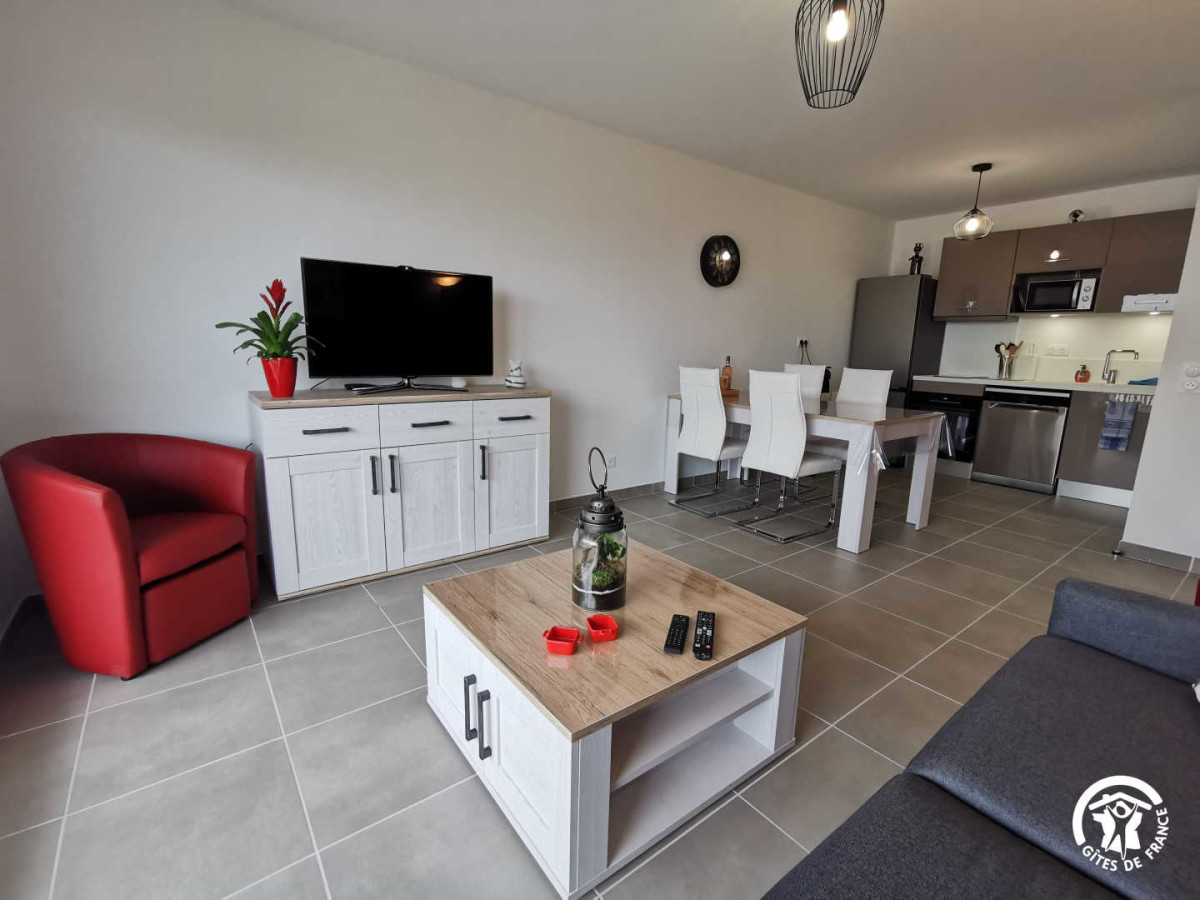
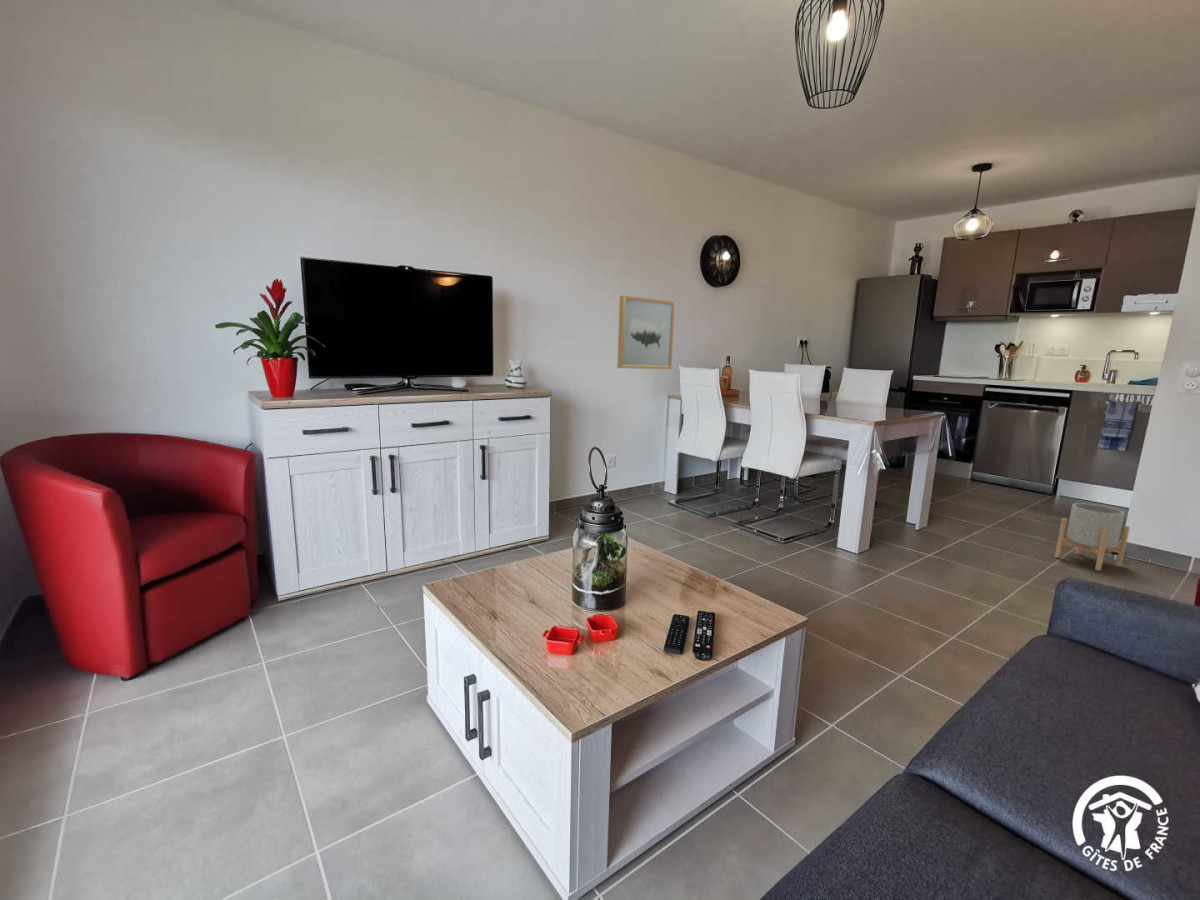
+ planter (1092, 535)
+ wall art (646, 334)
